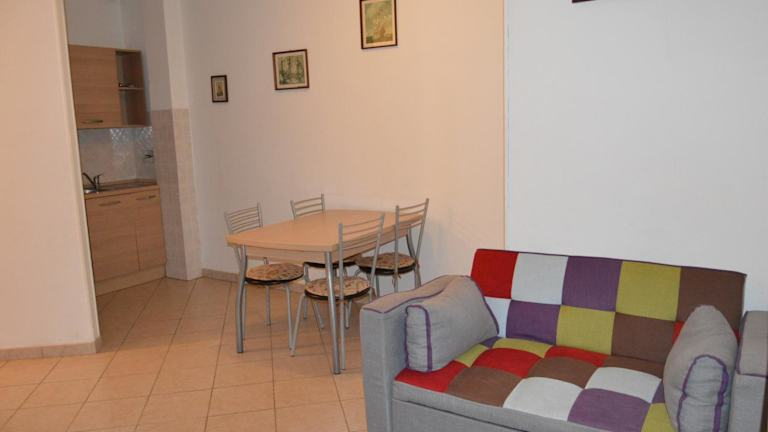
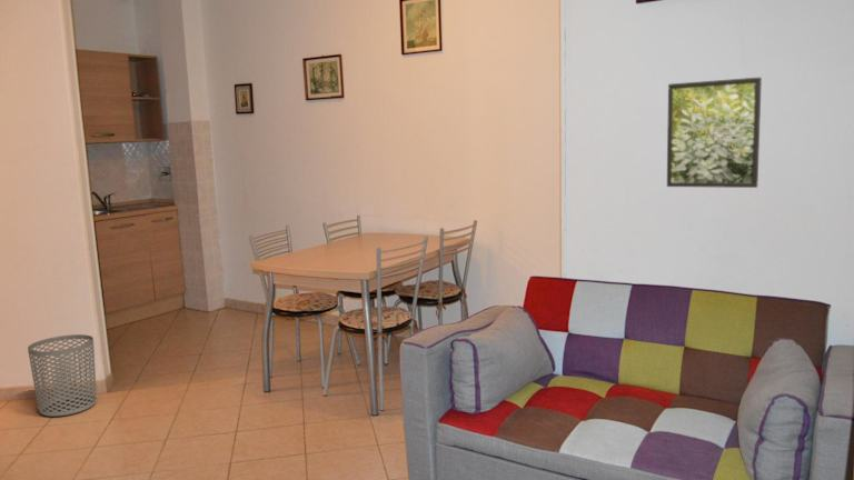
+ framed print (712, 134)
+ waste bin (64, 374)
